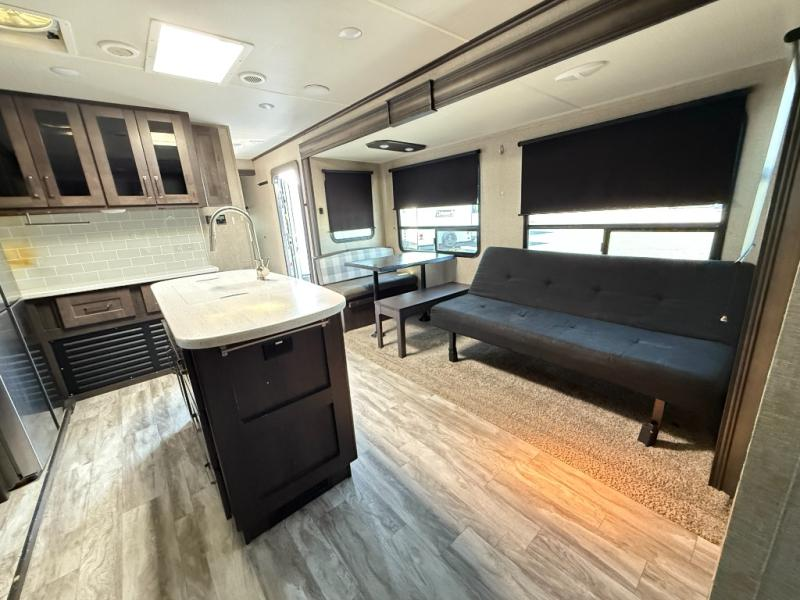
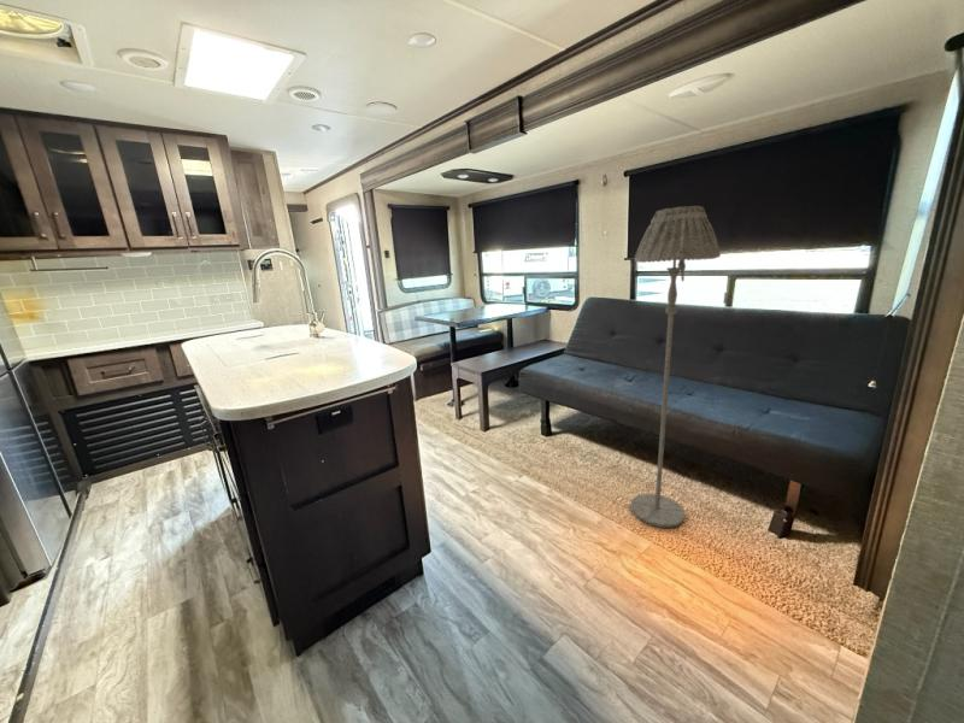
+ floor lamp (666, 376)
